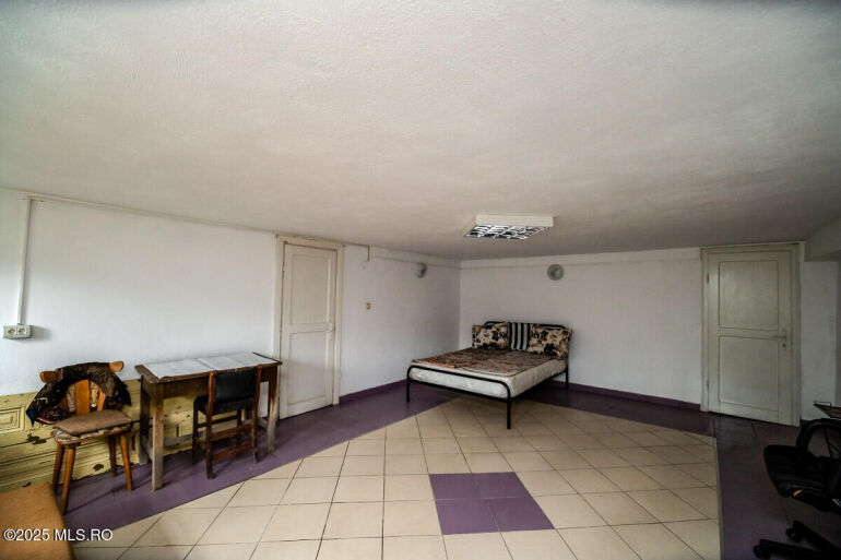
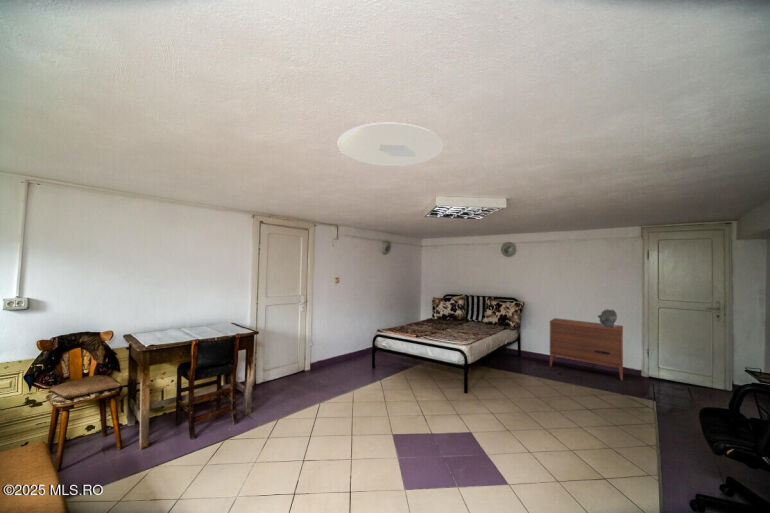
+ dresser (585, 346)
+ ceiling light (390, 143)
+ sculpture bust (607, 317)
